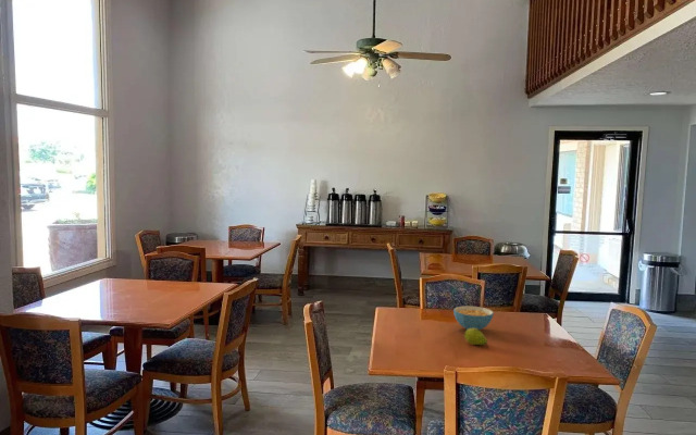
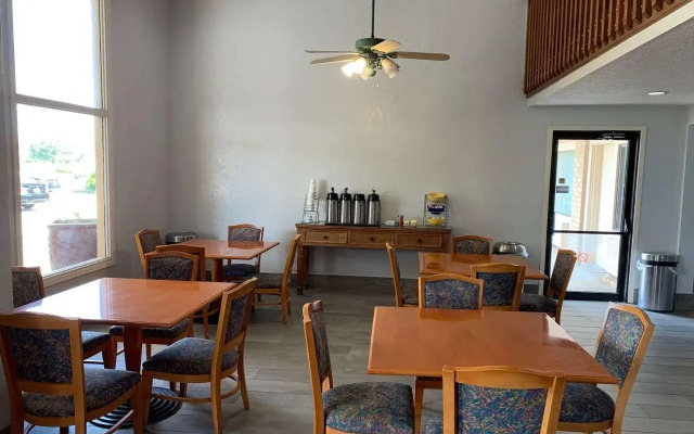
- cereal bowl (472, 320)
- fruit (476, 336)
